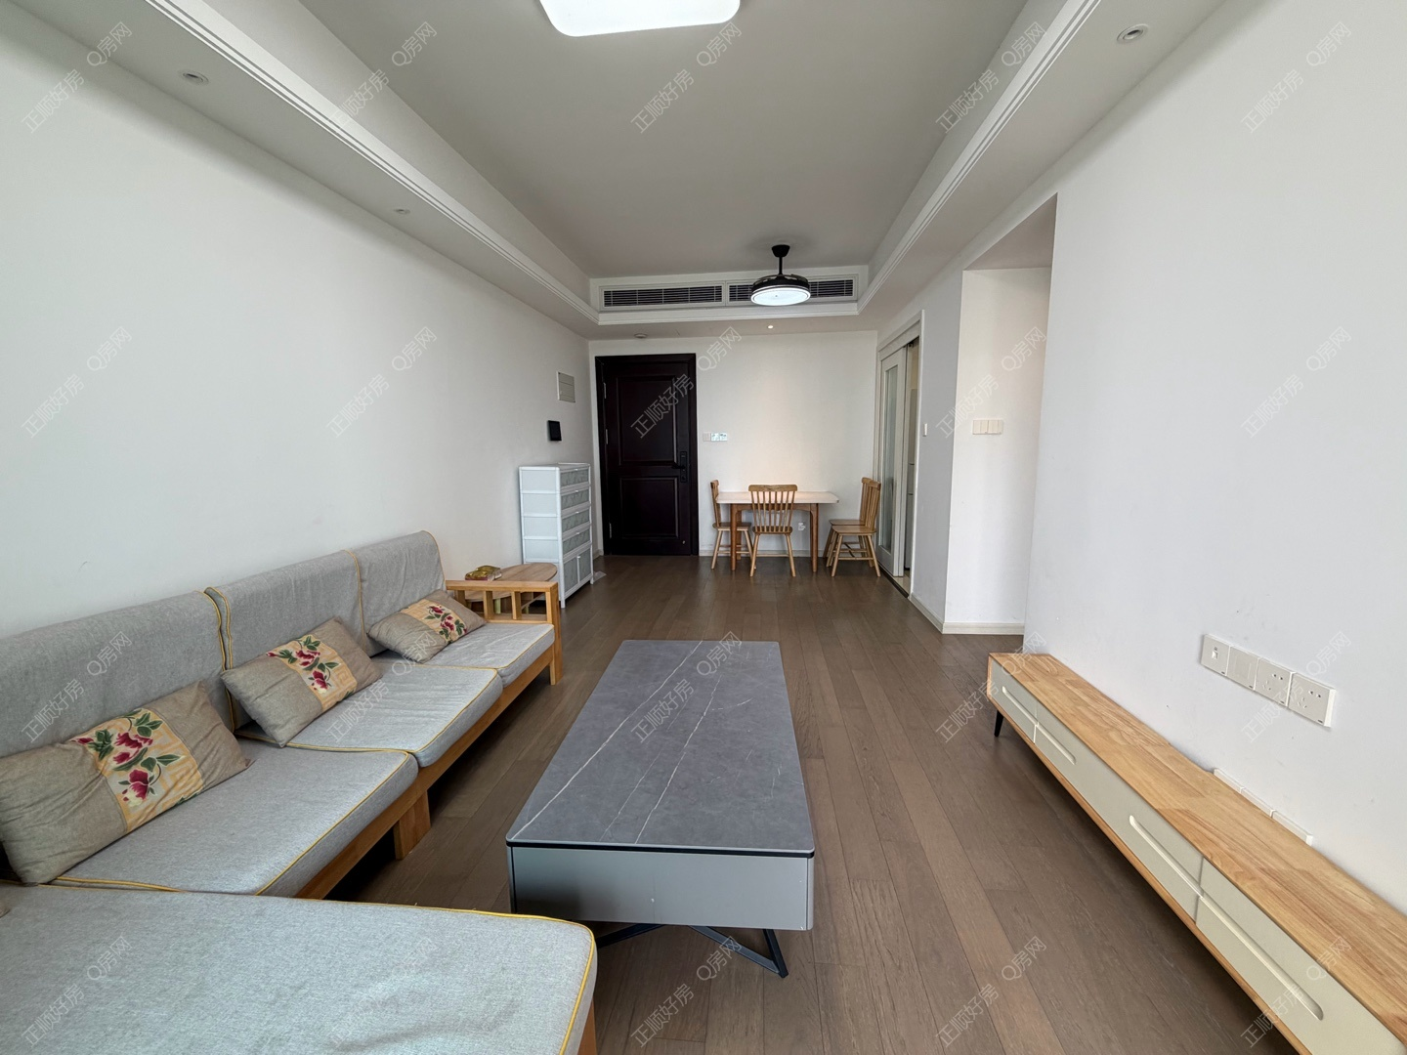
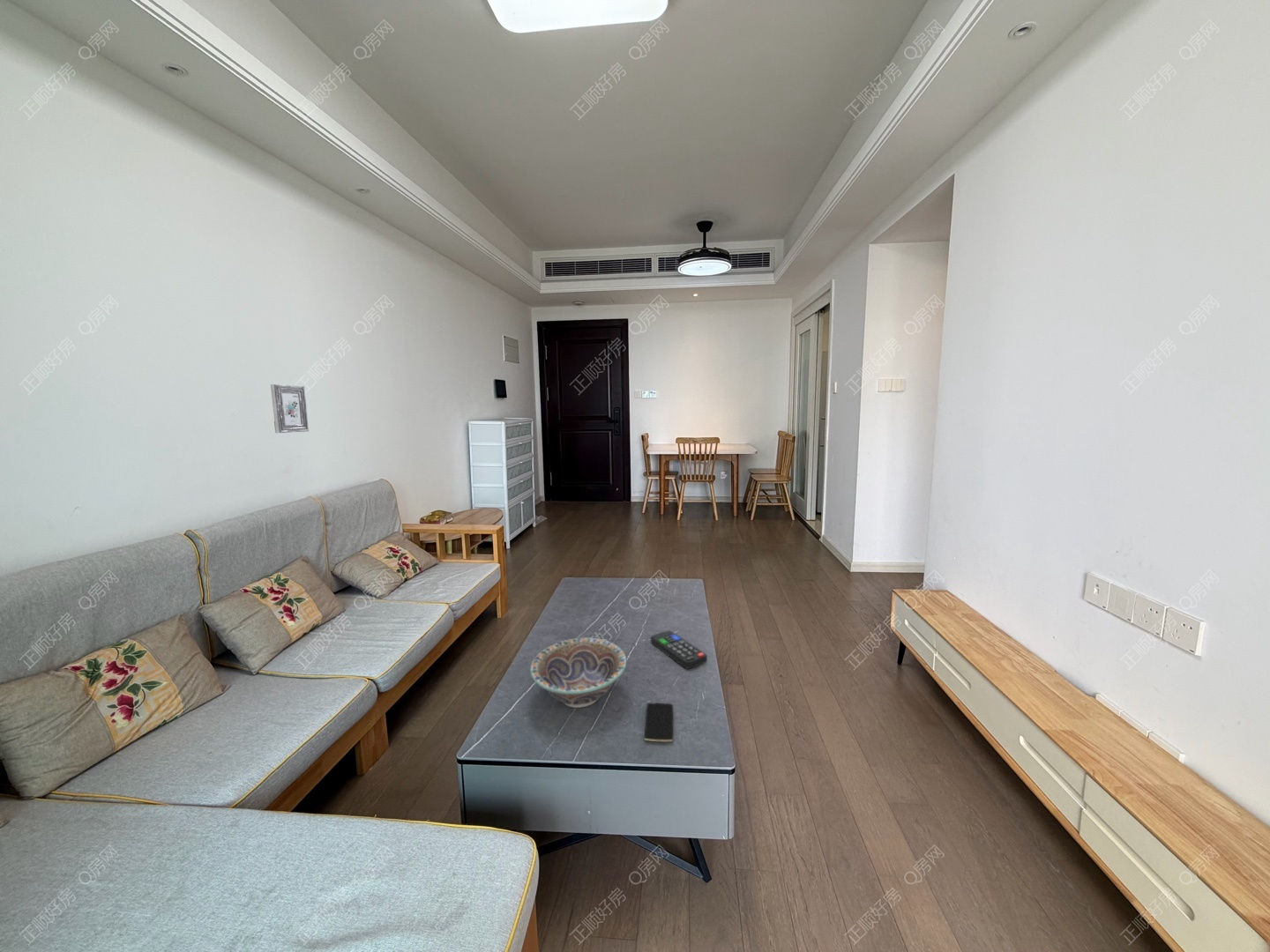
+ decorative bowl (579, 678)
+ picture frame (290, 408)
+ remote control (677, 648)
+ smartphone (659, 721)
